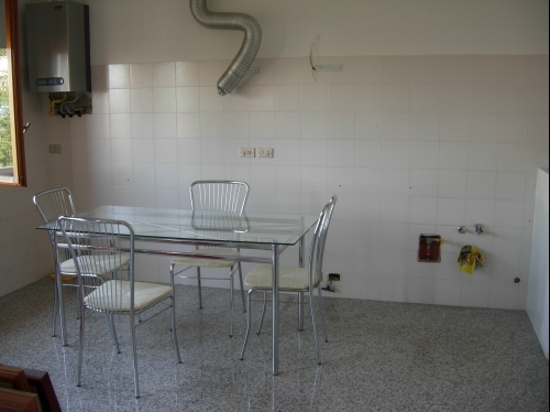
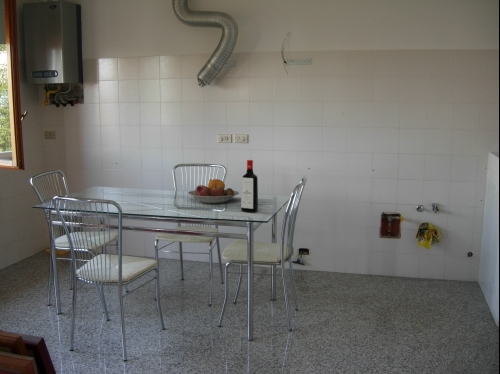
+ fruit bowl (213, 190)
+ liquor bottle (249, 185)
